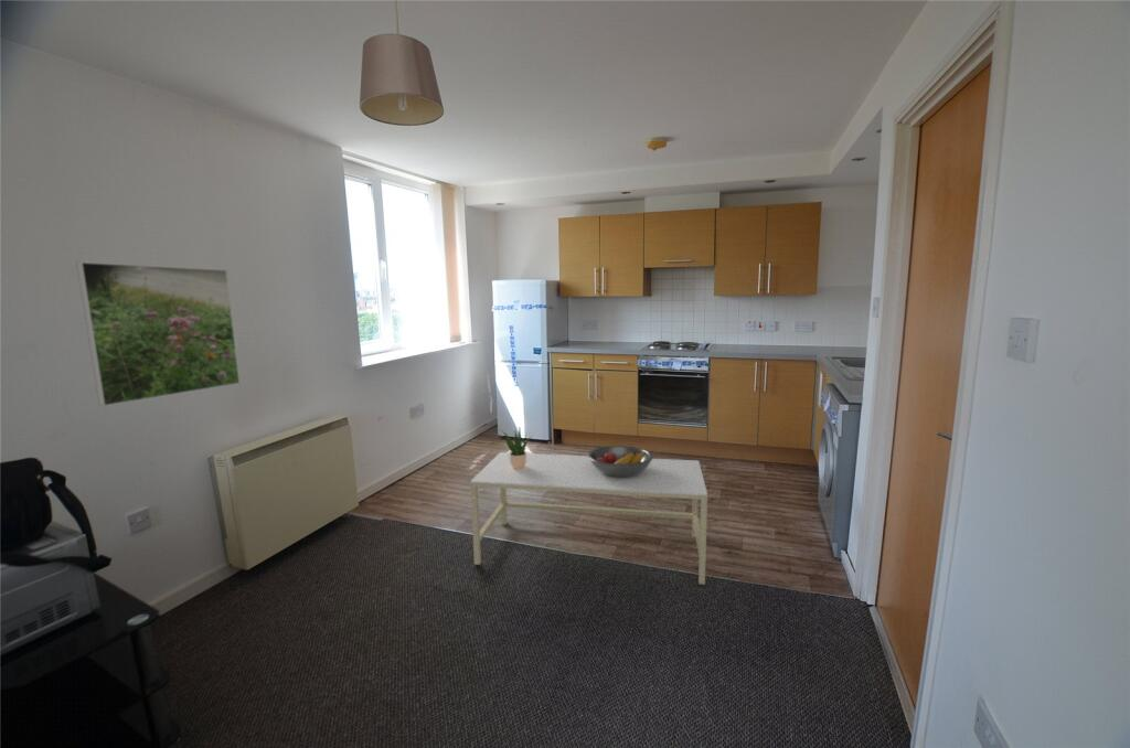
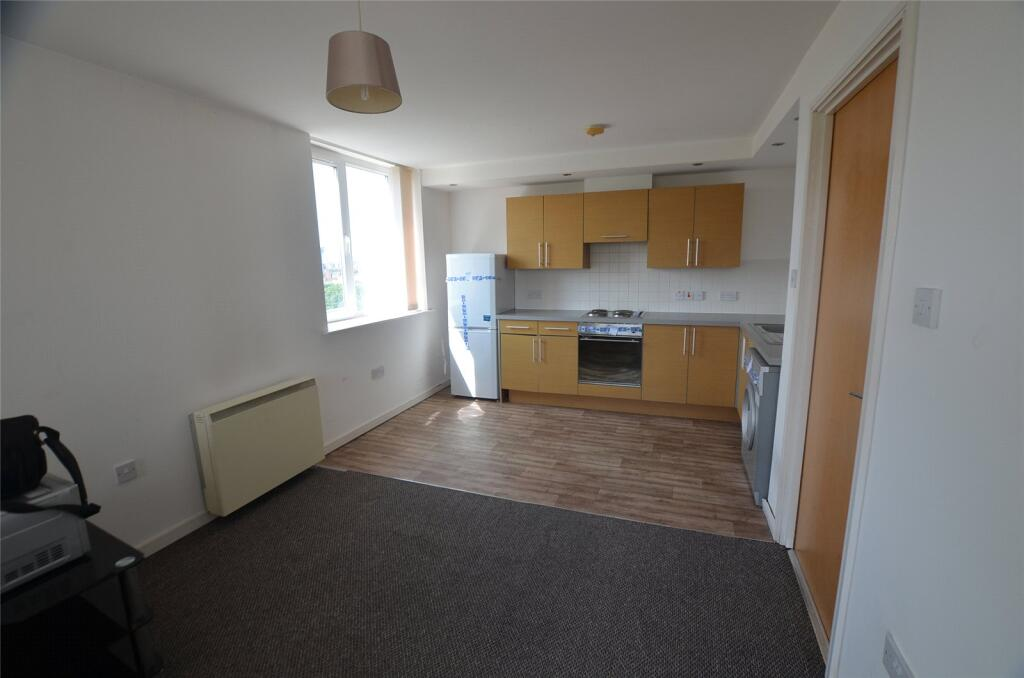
- fruit bowl (620, 460)
- potted plant (516, 446)
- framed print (169, 331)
- coffee table (590, 510)
